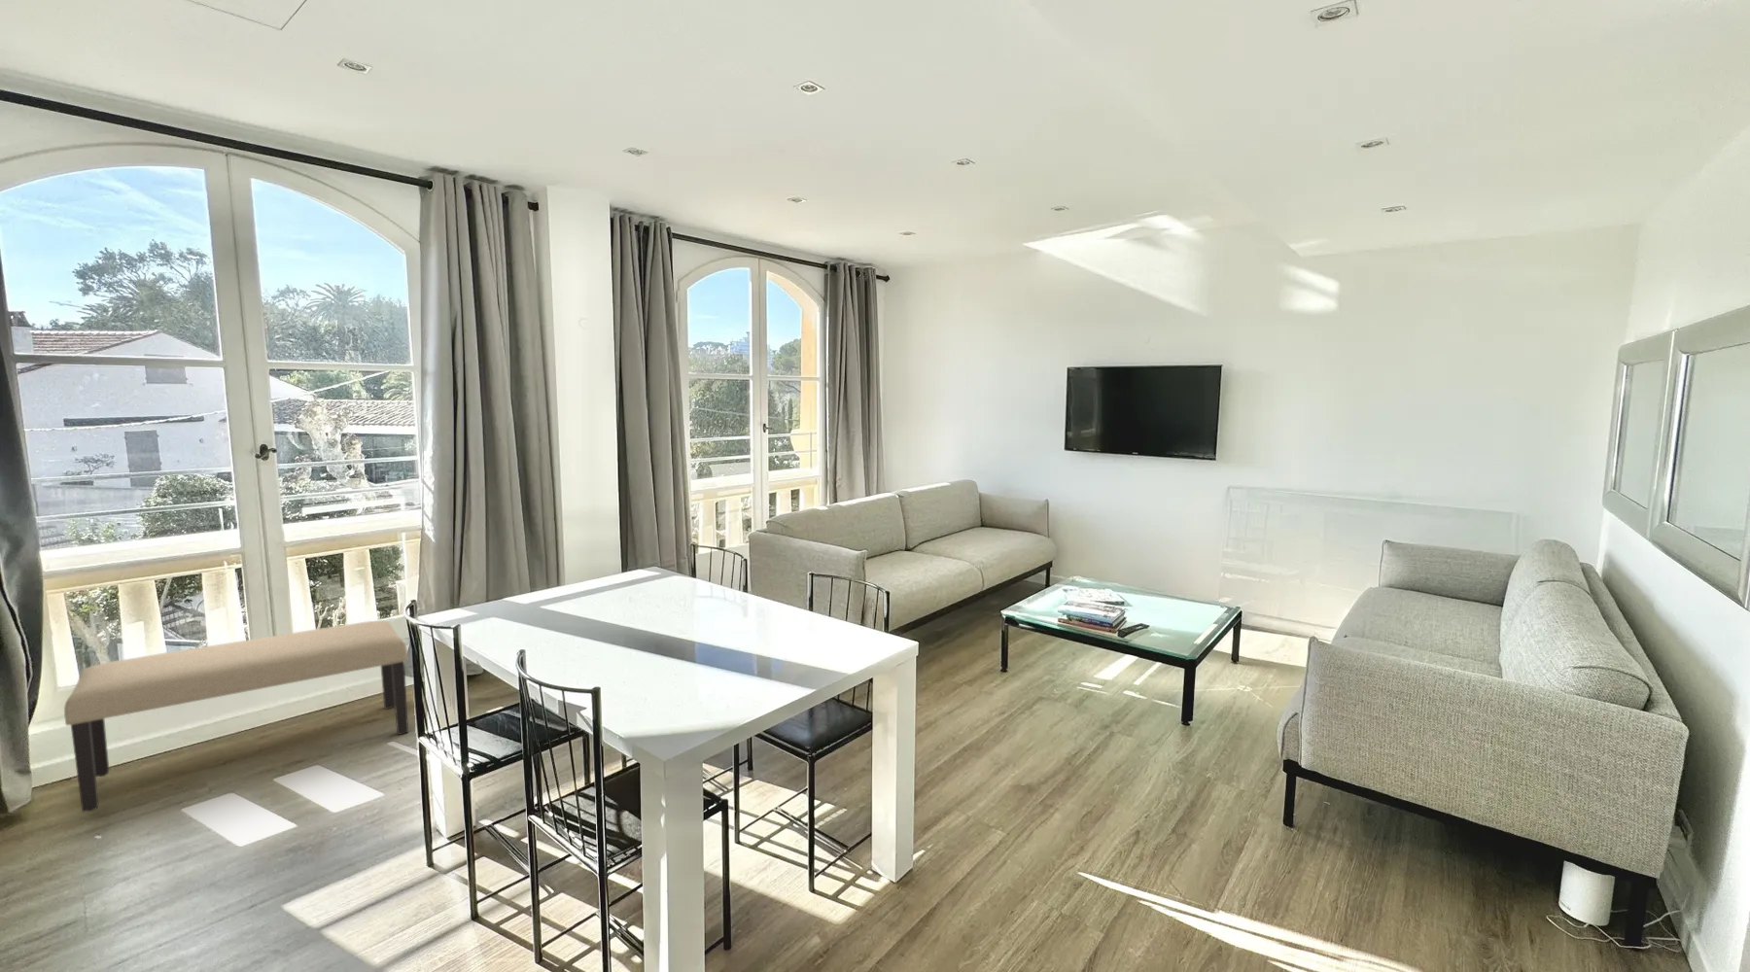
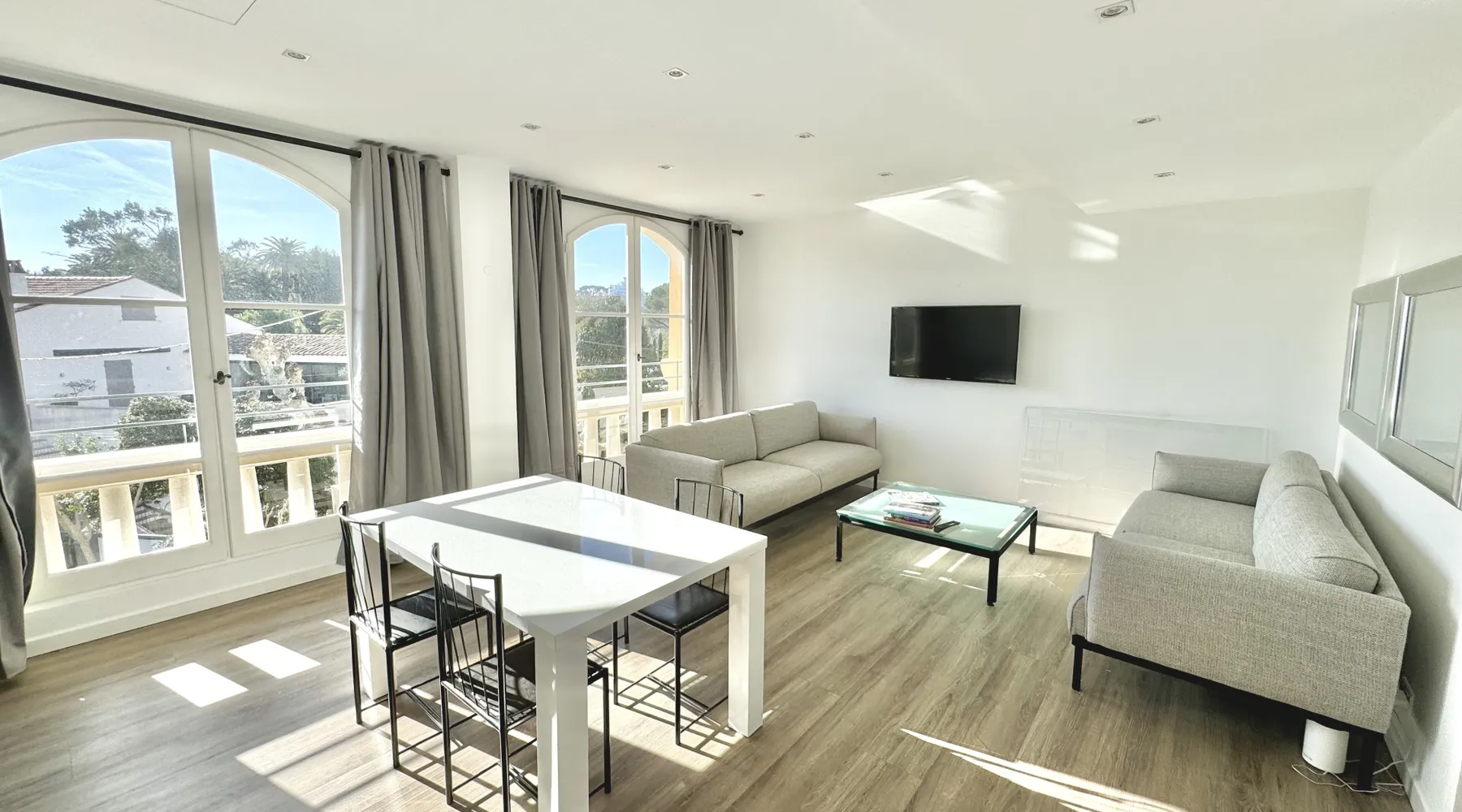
- bench (255, 689)
